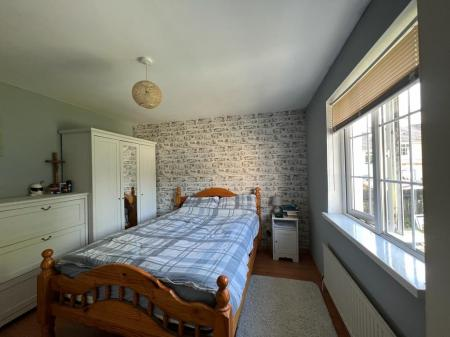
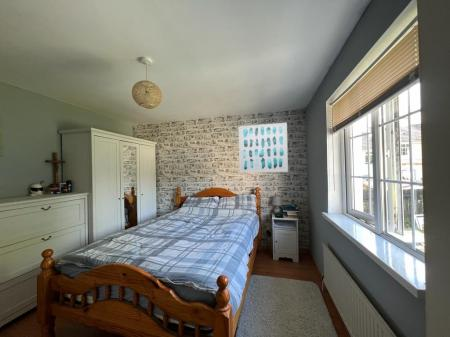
+ wall art (262, 148)
